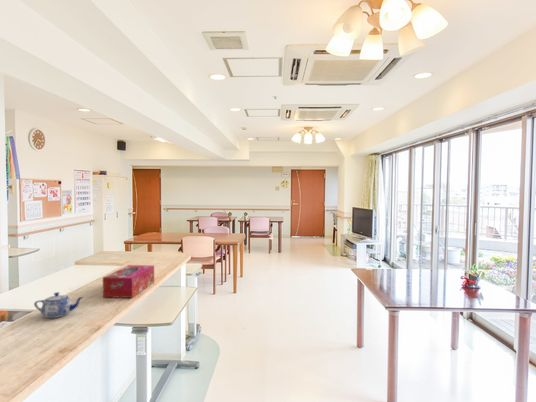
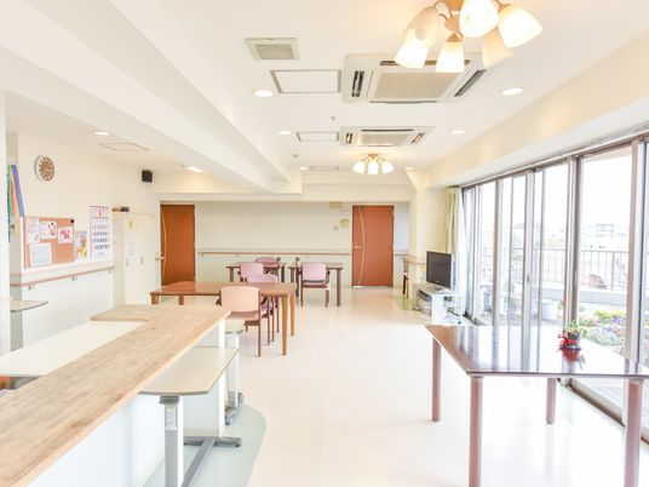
- teapot (59, 303)
- tissue box (130, 280)
